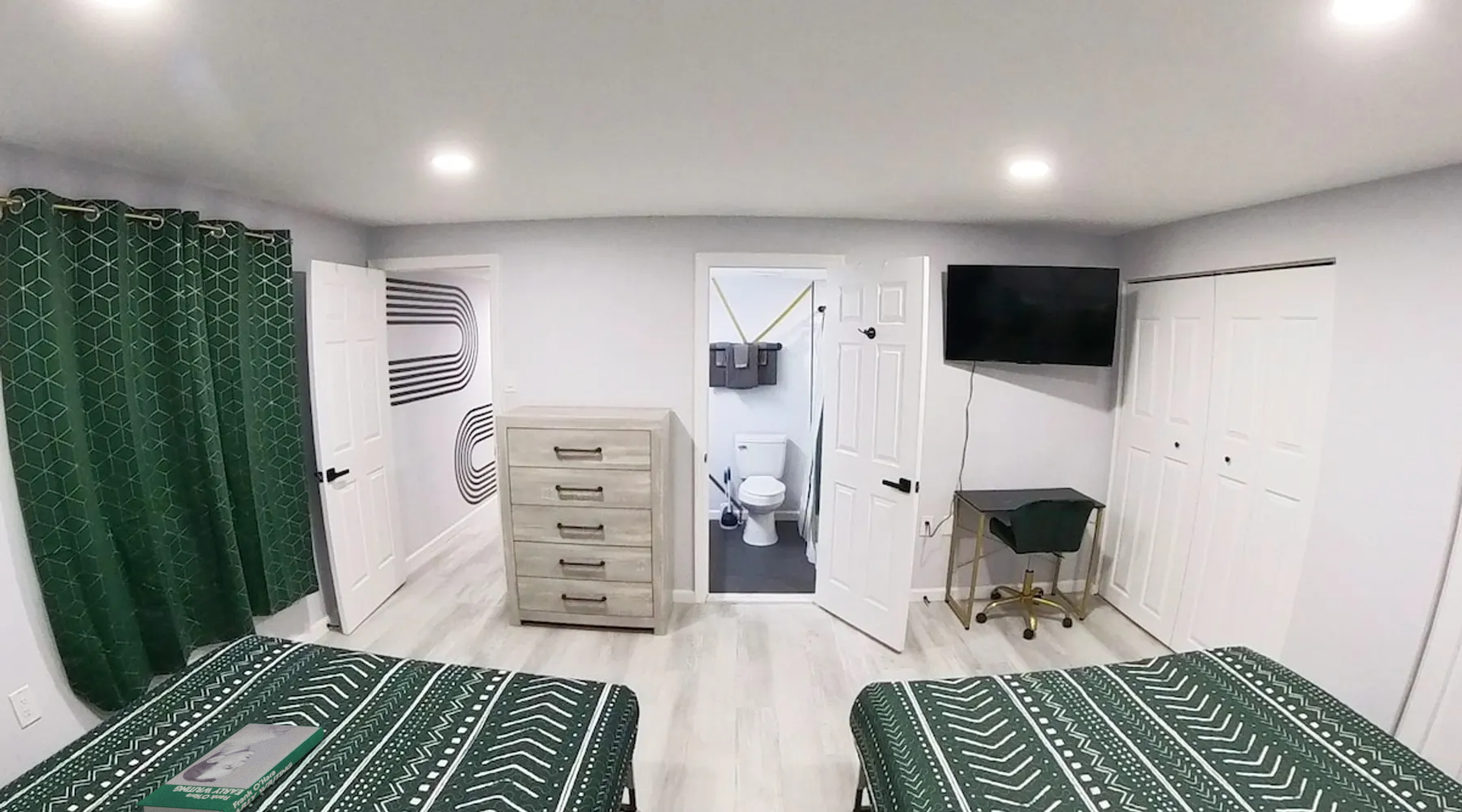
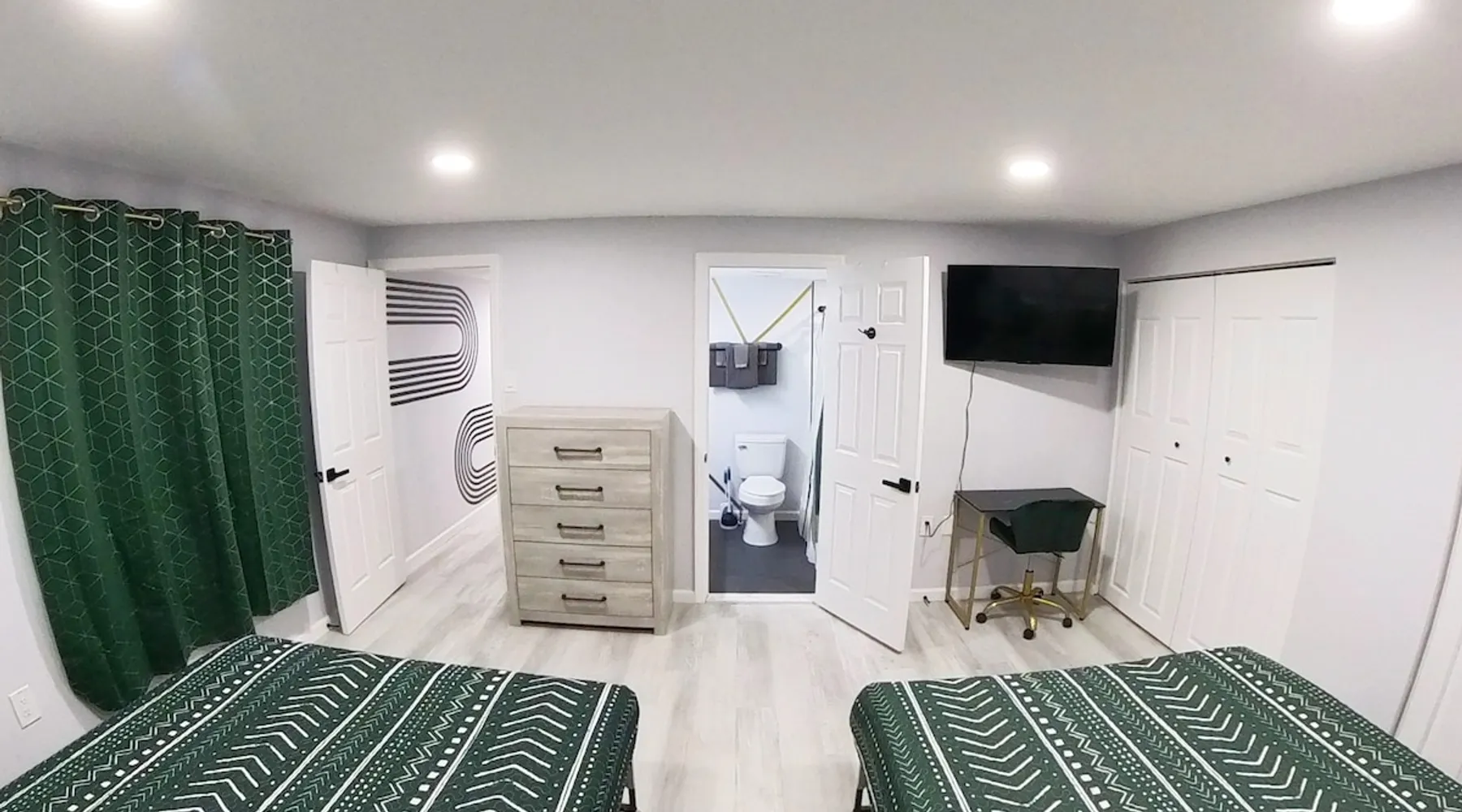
- book (239, 769)
